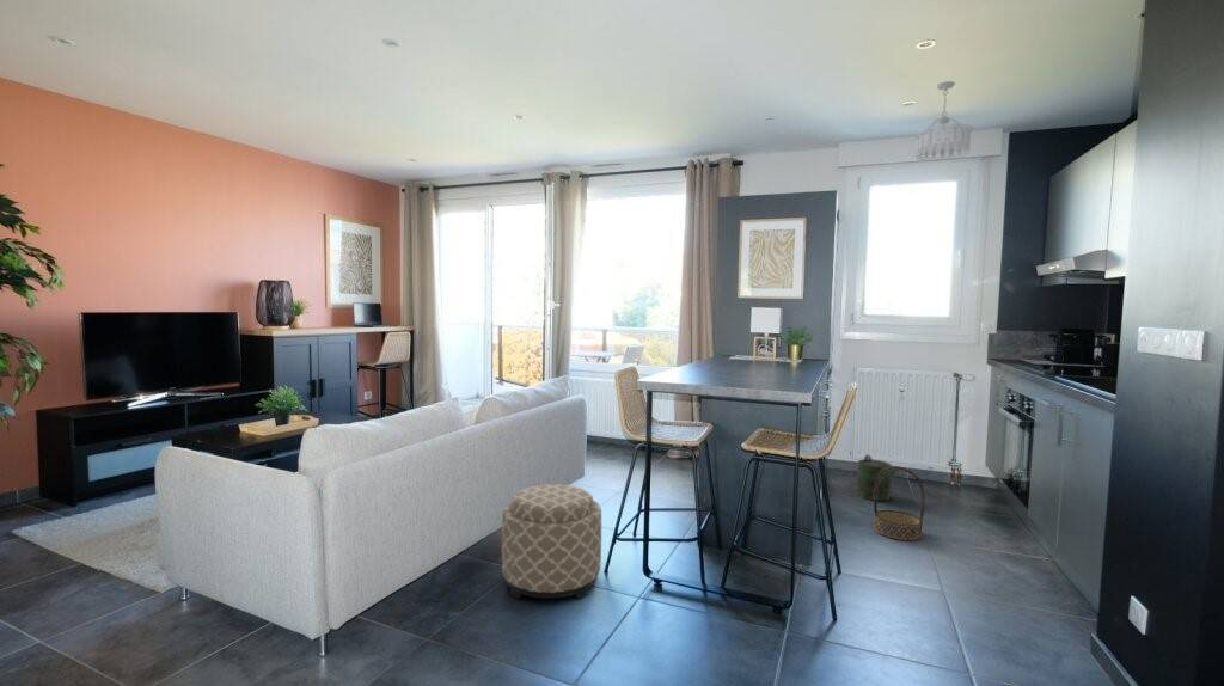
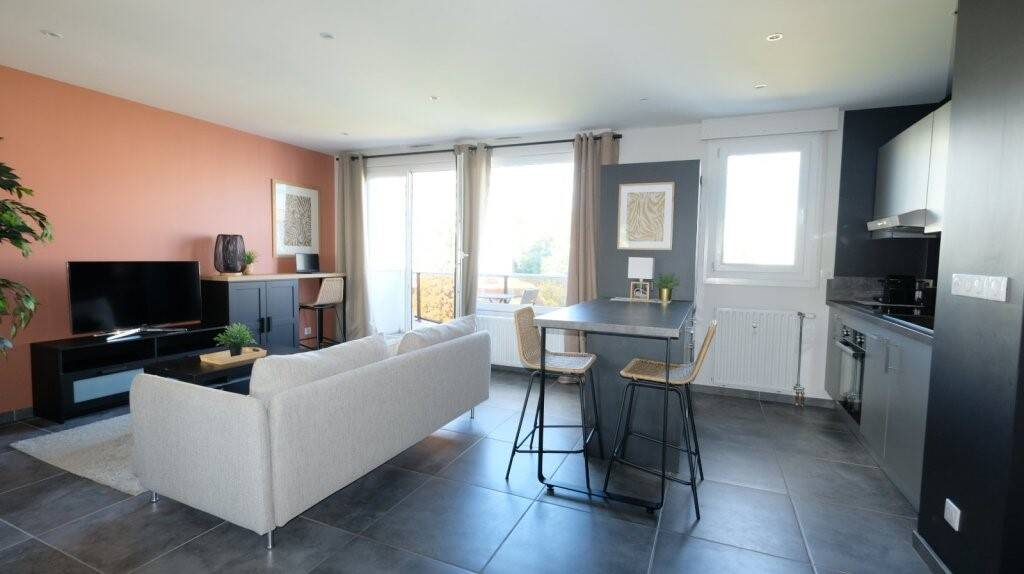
- ceiling light fixture (943, 120)
- basket (895, 510)
- ottoman (551, 537)
- watering can (876, 477)
